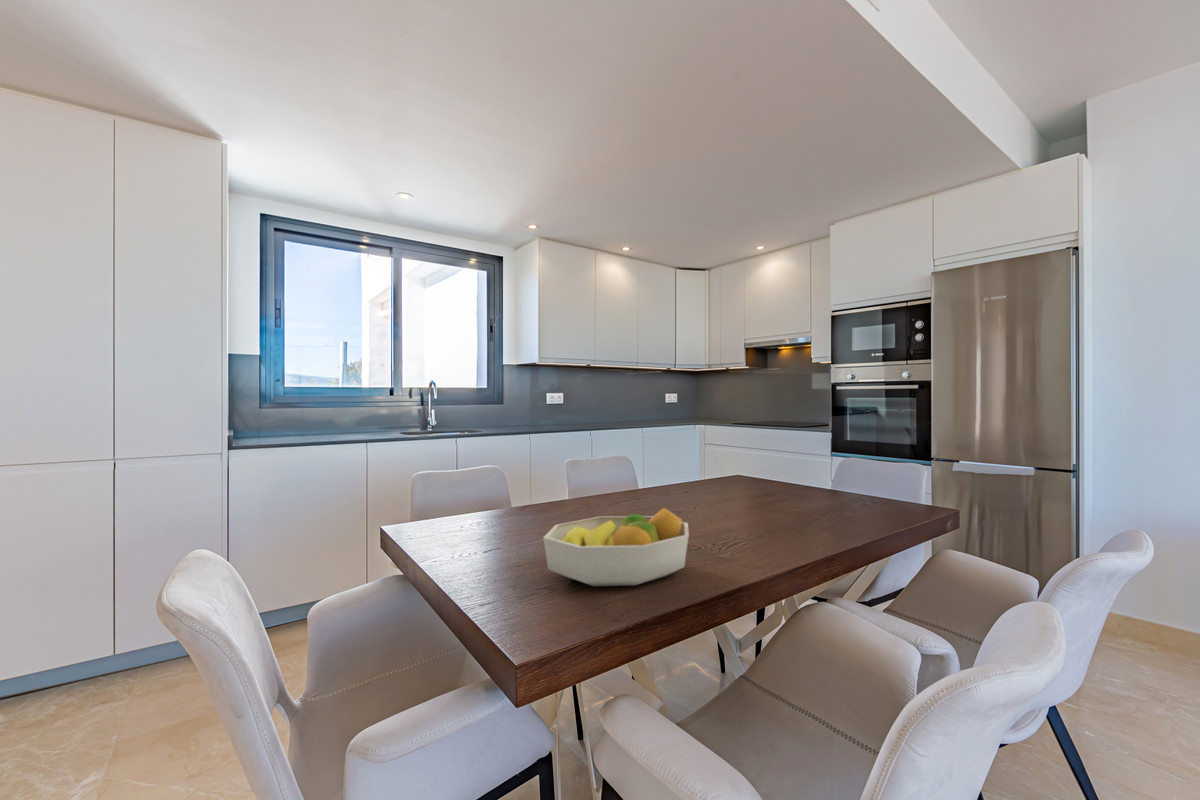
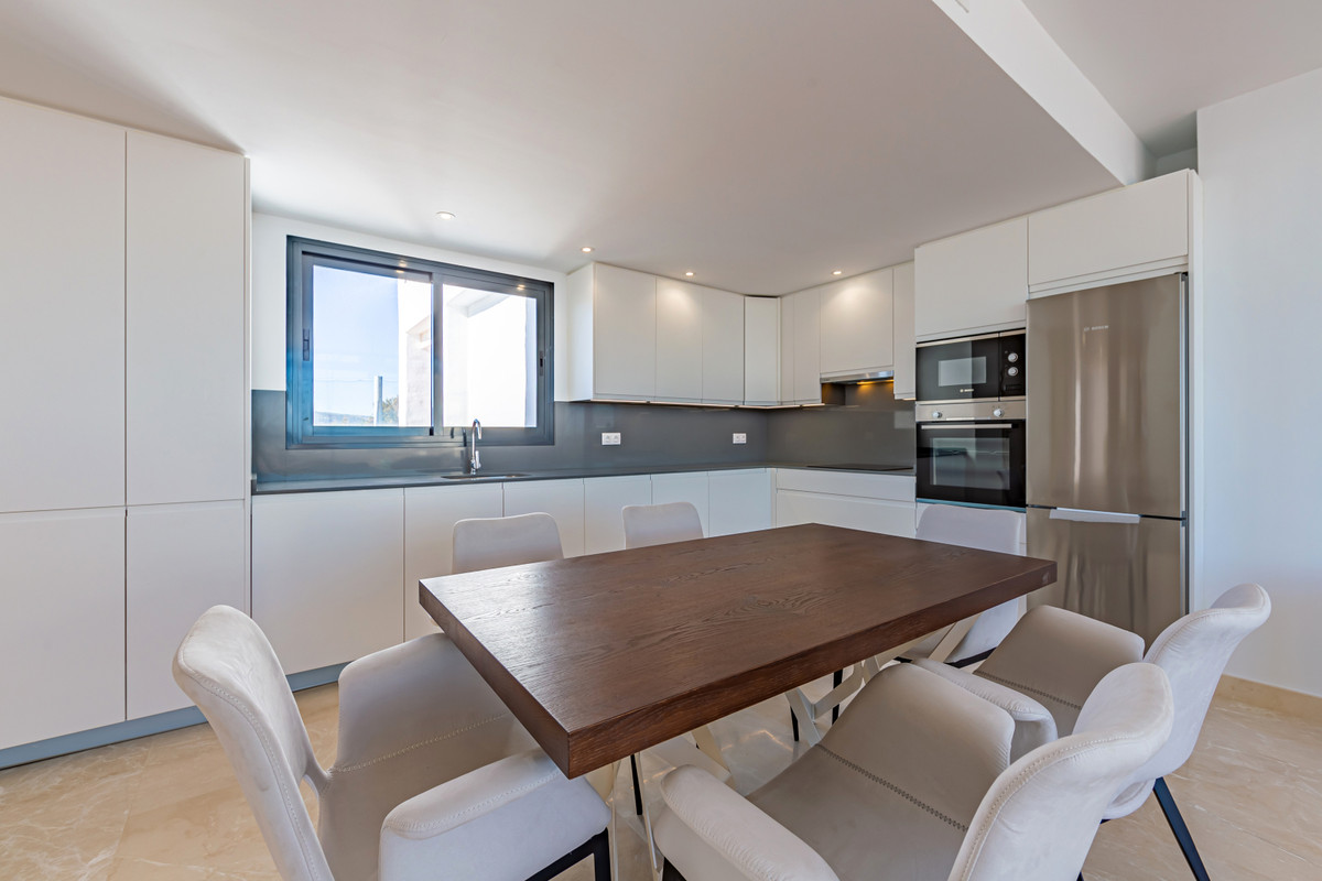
- fruit bowl (619, 540)
